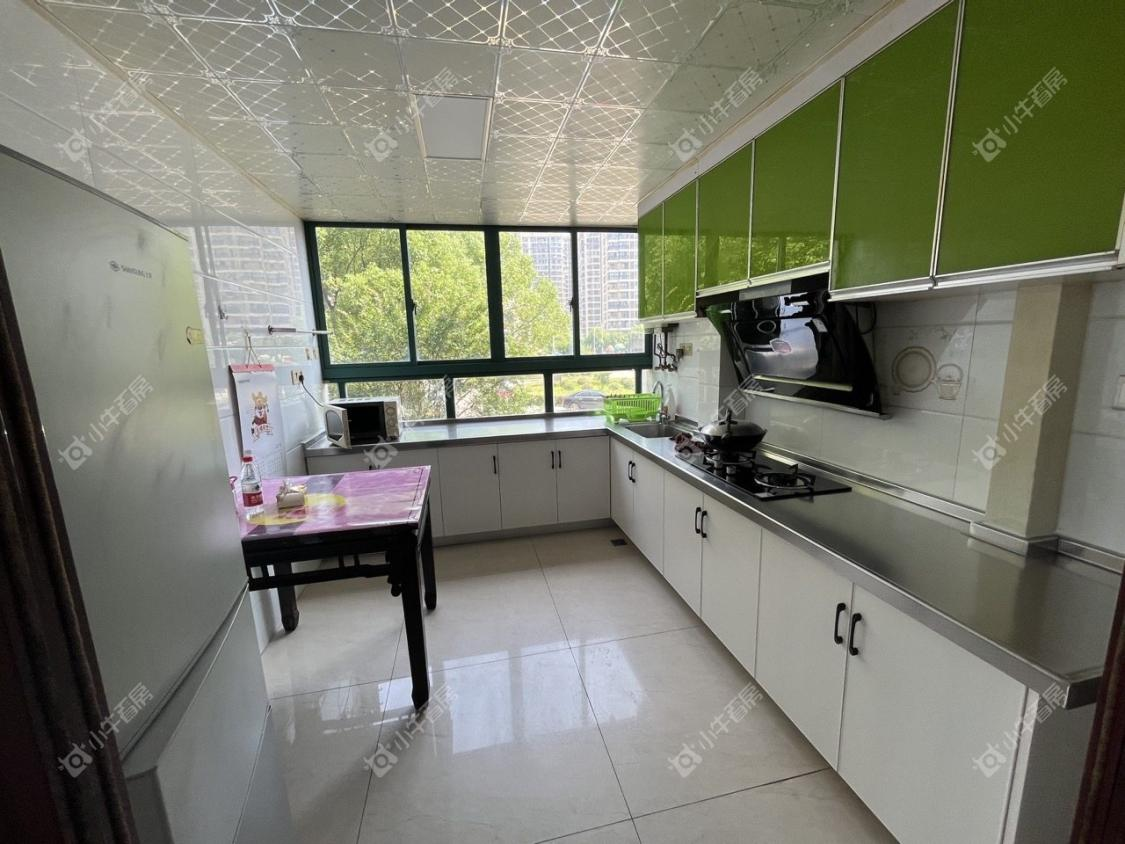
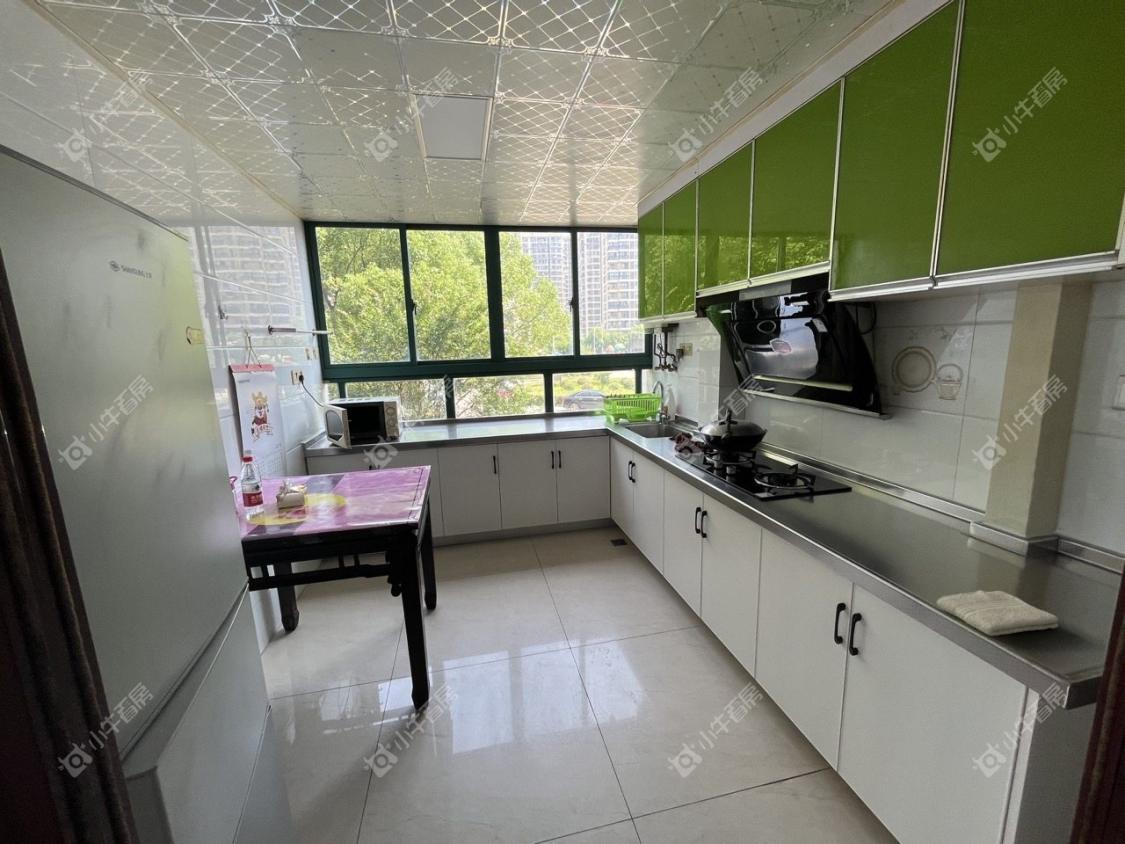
+ washcloth (996, 611)
